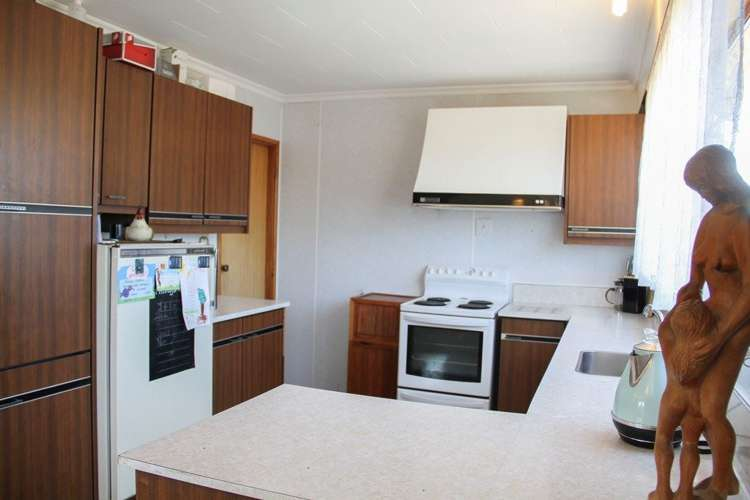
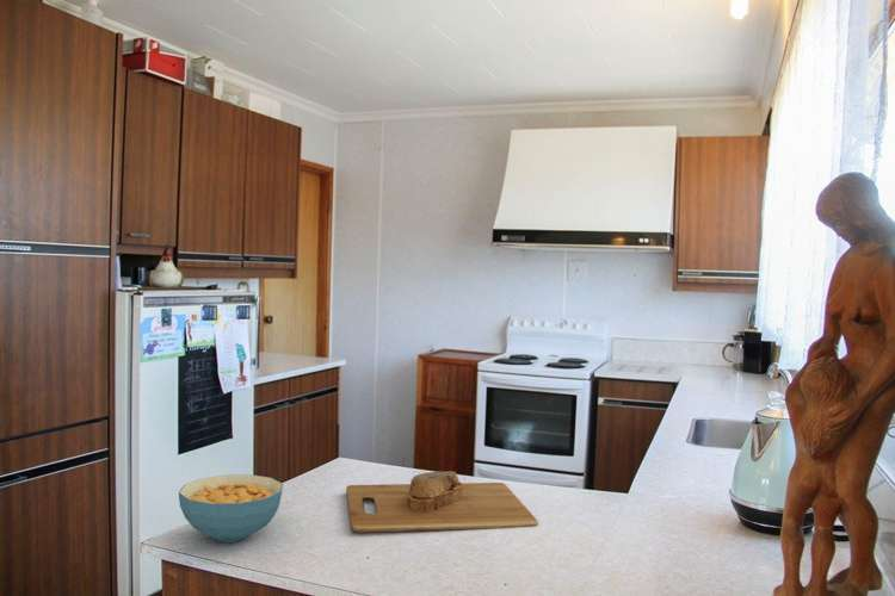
+ cereal bowl (232, 513)
+ cutting board (437, 490)
